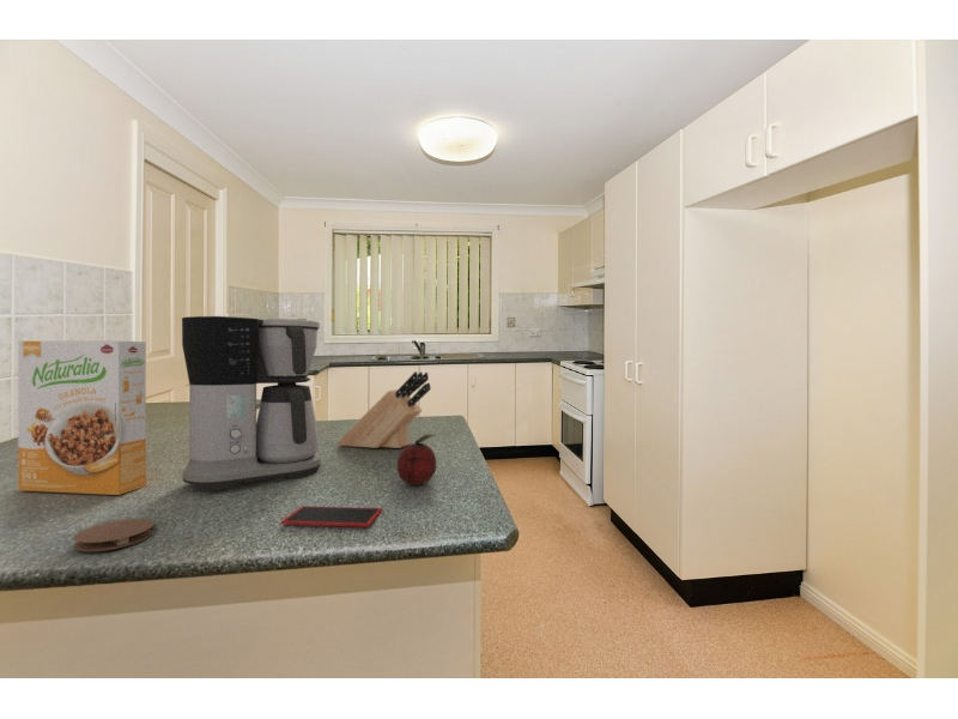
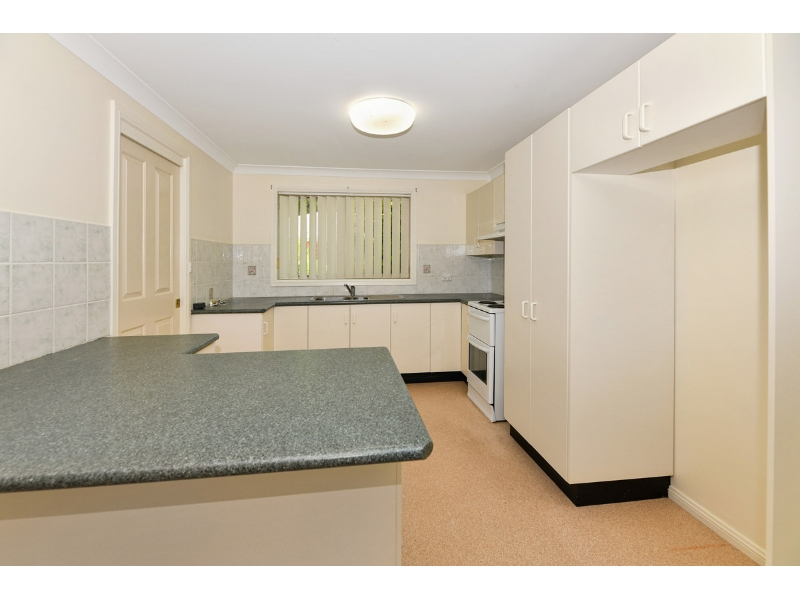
- knife block (386, 407)
- fruit (418, 459)
- smartphone (333, 515)
- coaster (115, 533)
- coffee maker (255, 397)
- cereal box (83, 415)
